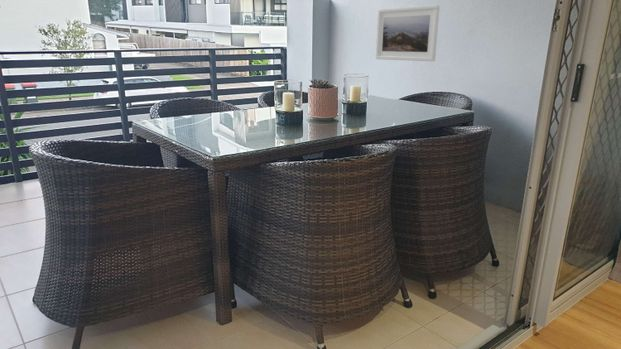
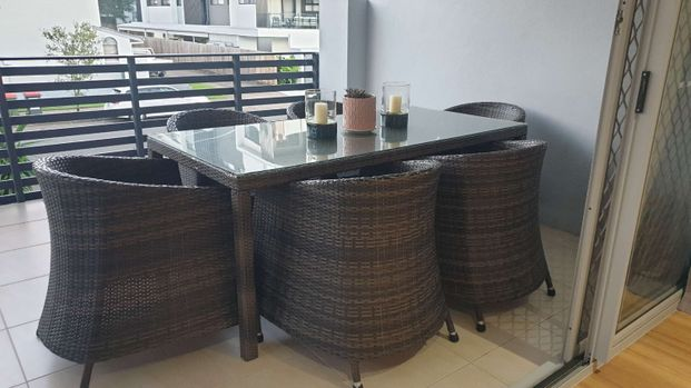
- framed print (405, 34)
